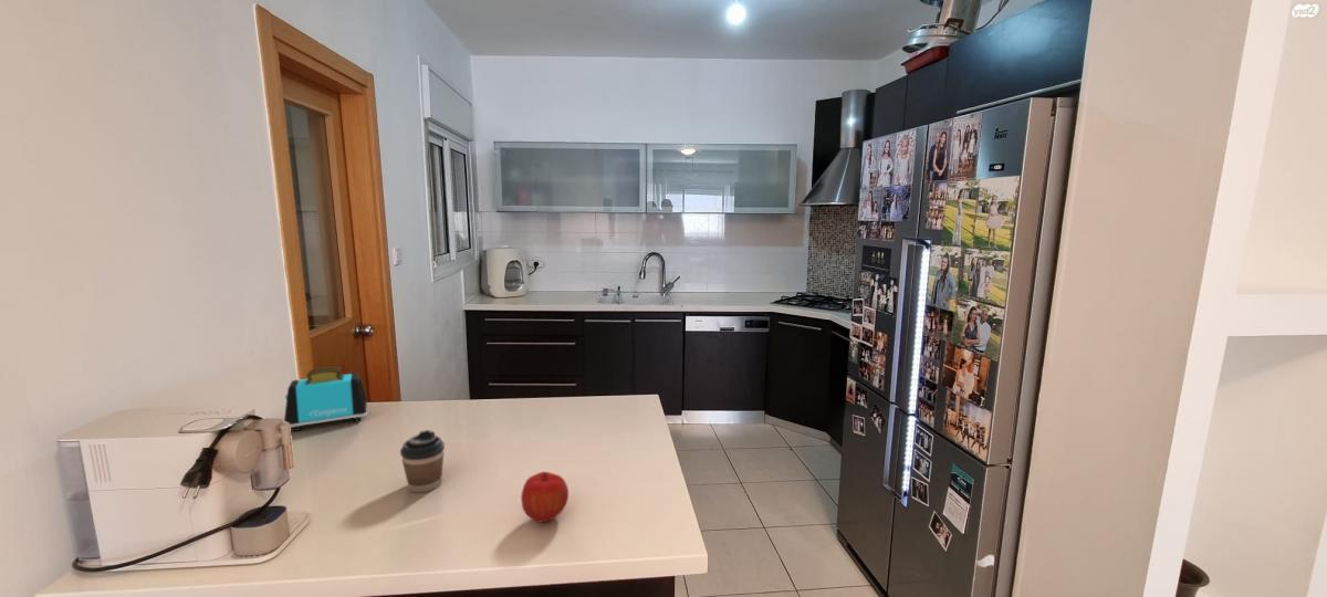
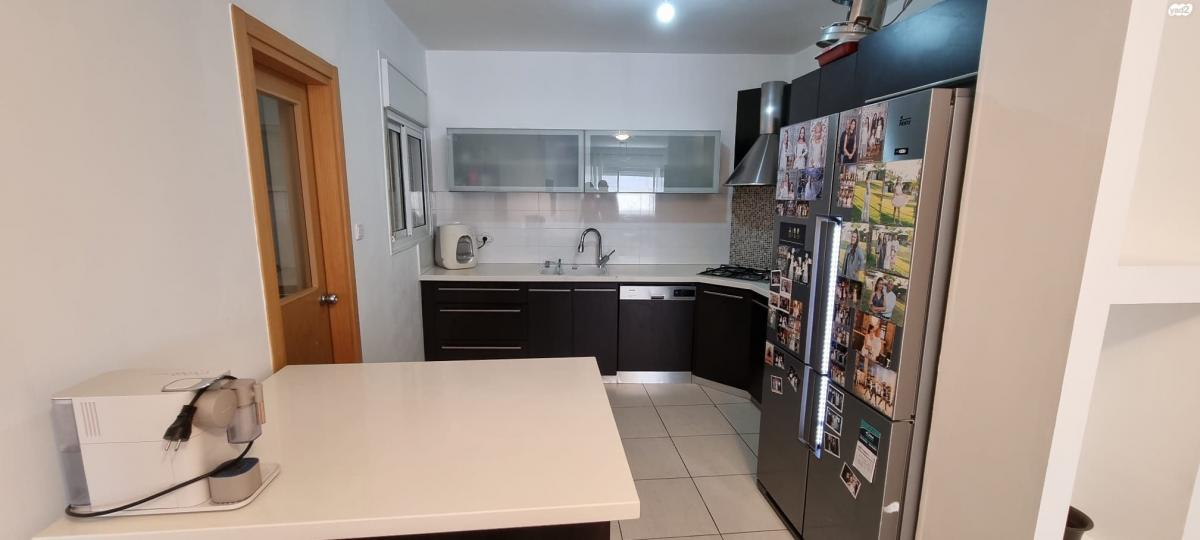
- fruit (544, 495)
- toaster (326, 396)
- coffee cup (424, 460)
